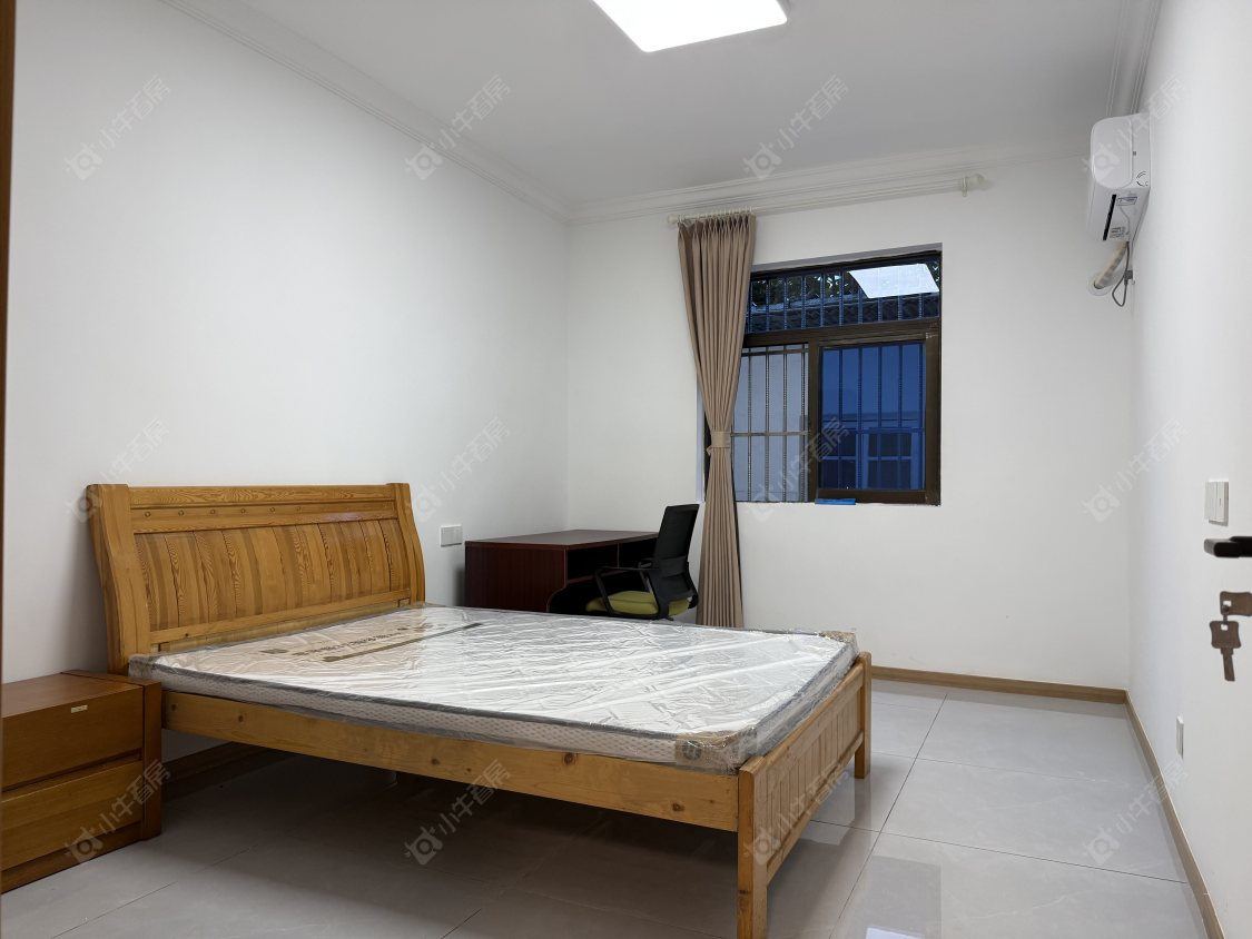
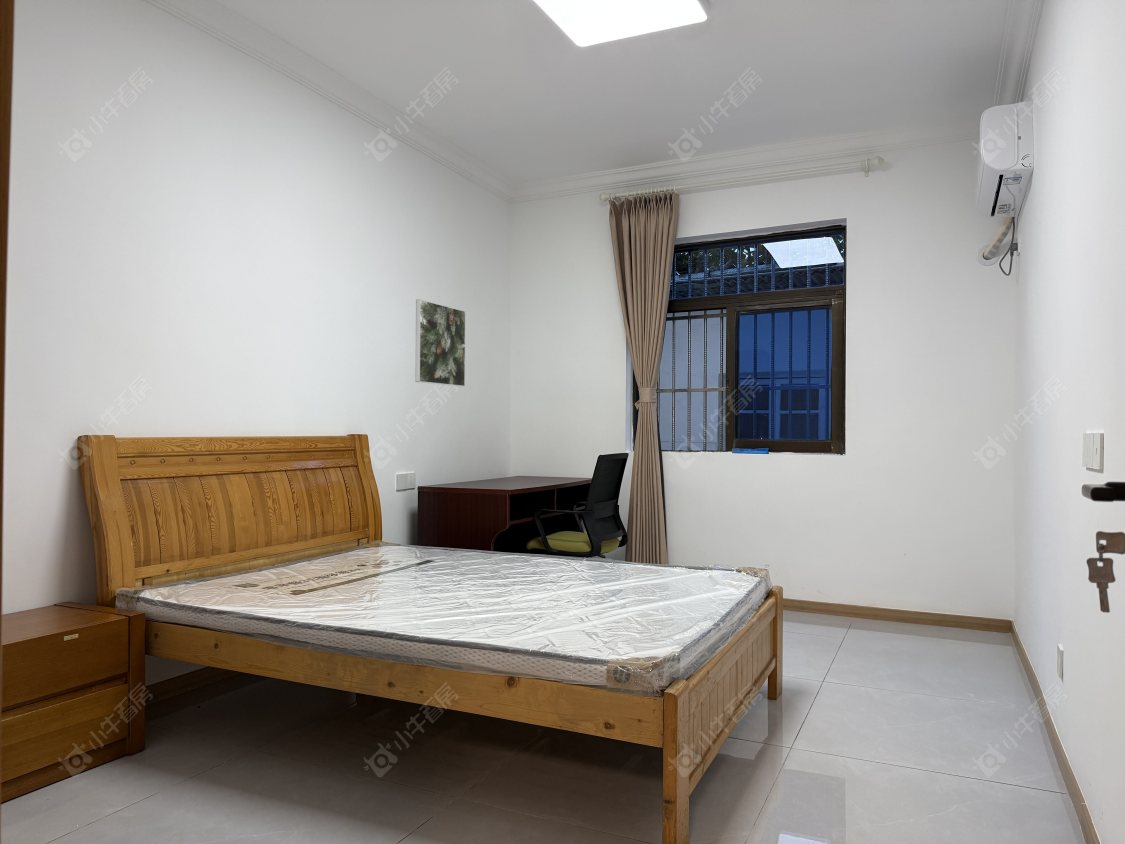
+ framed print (441, 344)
